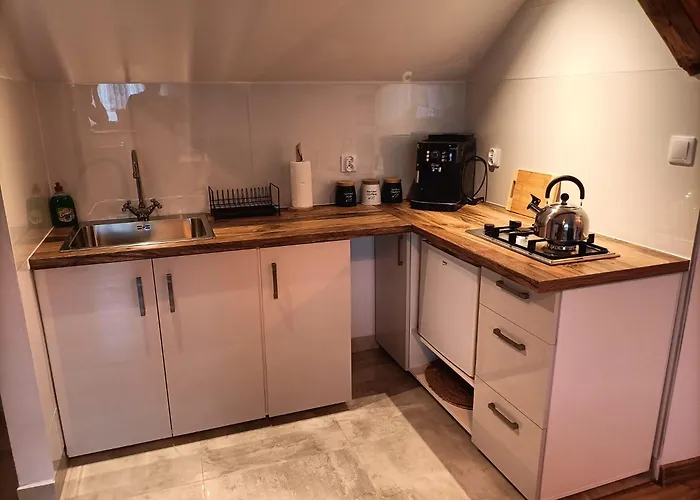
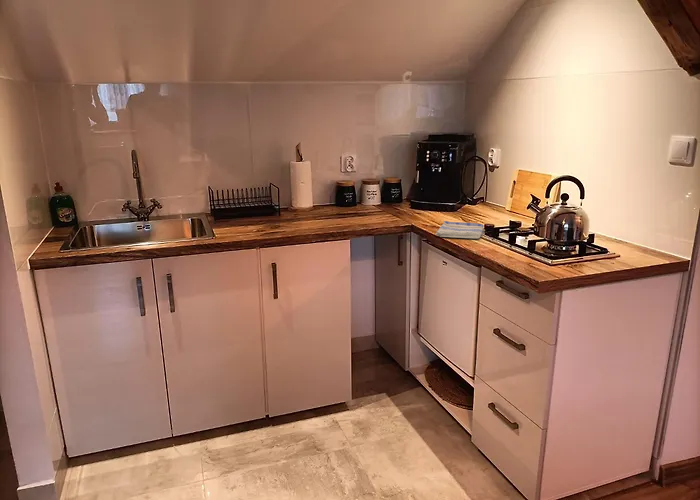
+ dish towel (460, 228)
